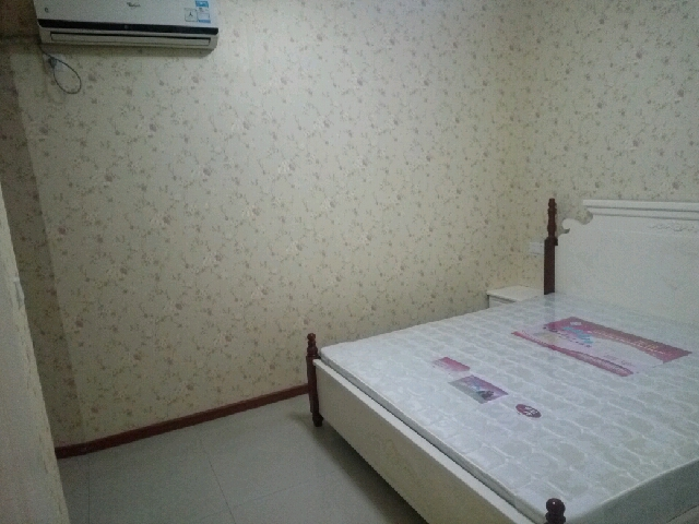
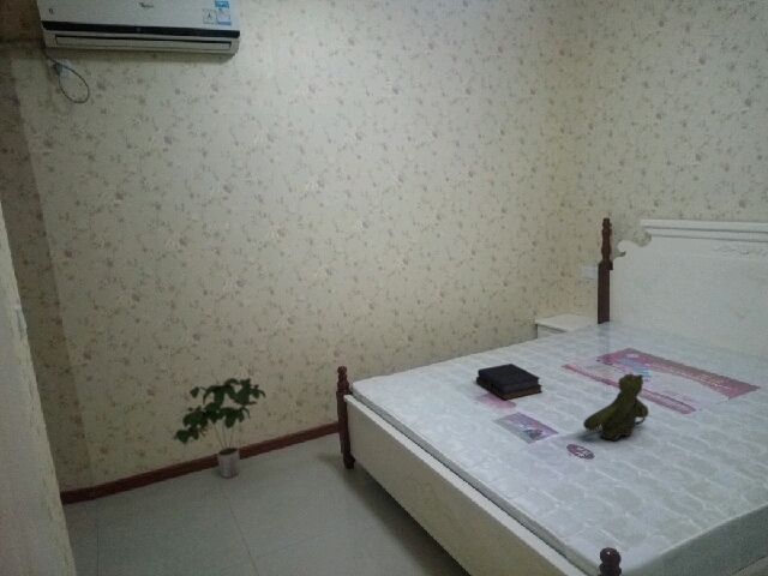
+ book (508, 379)
+ potted plant (223, 428)
+ stuffed toy (624, 406)
